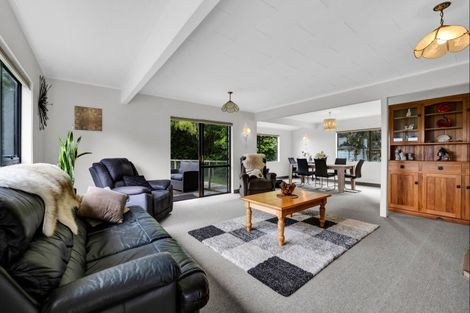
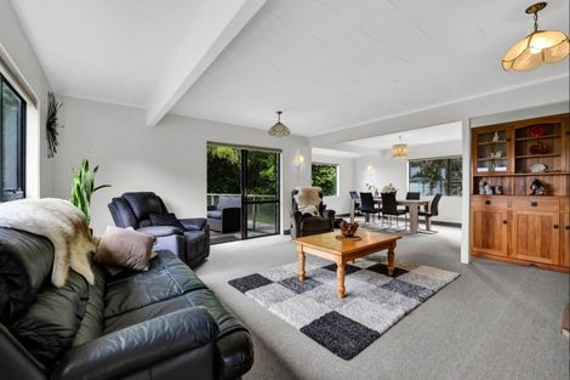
- wall art (88, 119)
